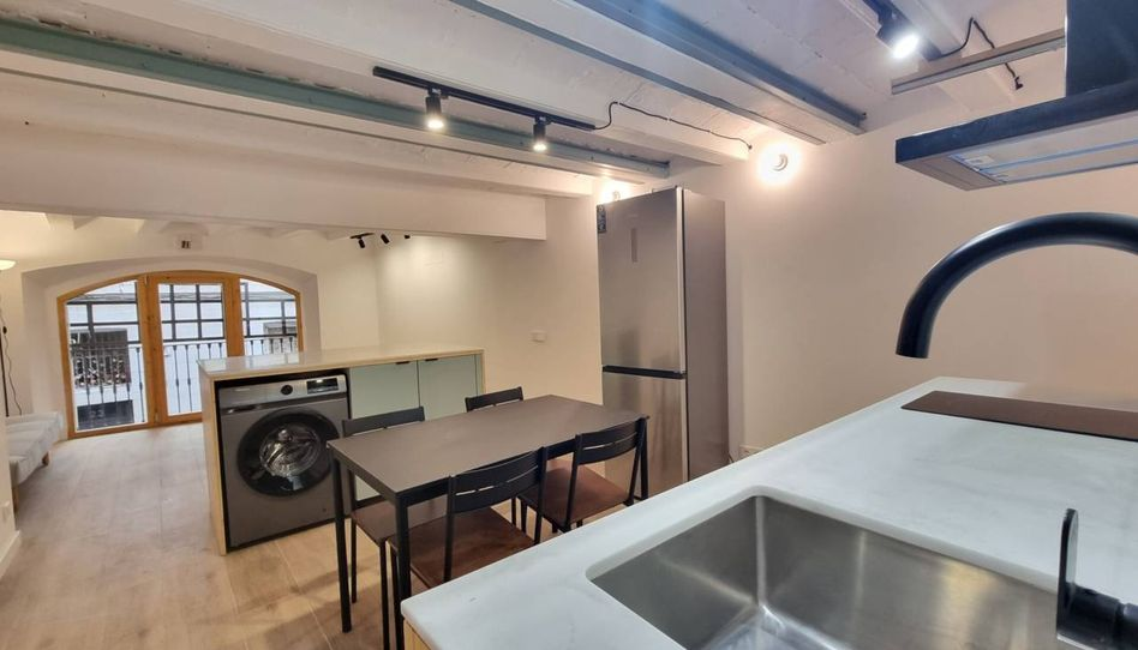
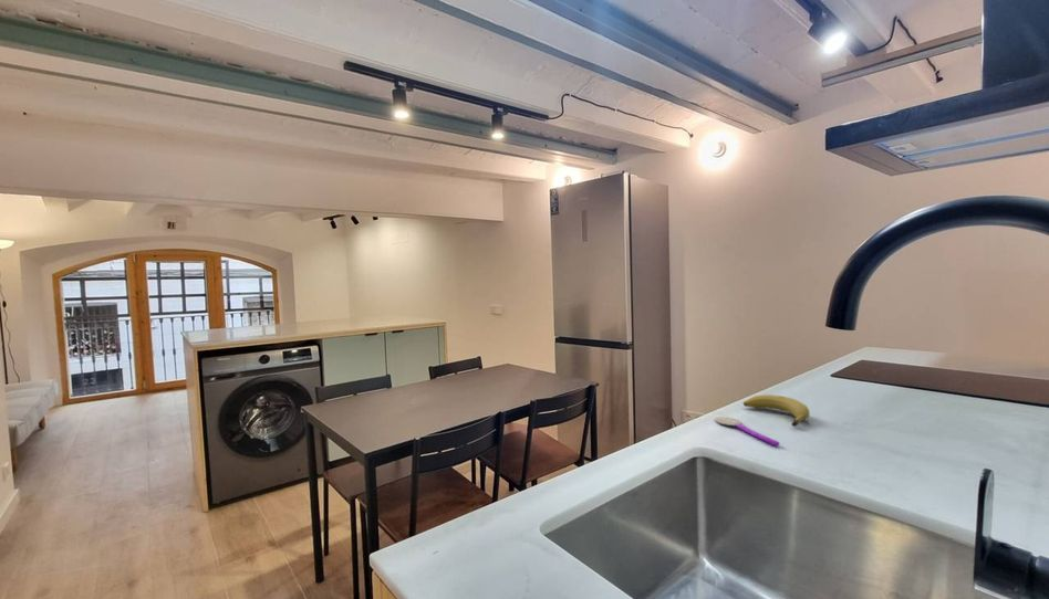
+ spoon (745, 428)
+ fruit (780, 407)
